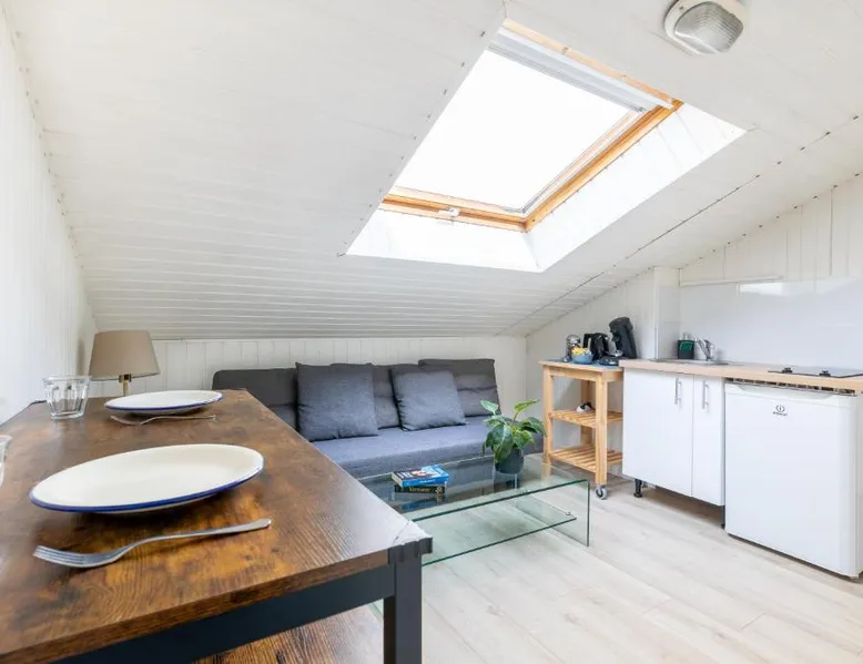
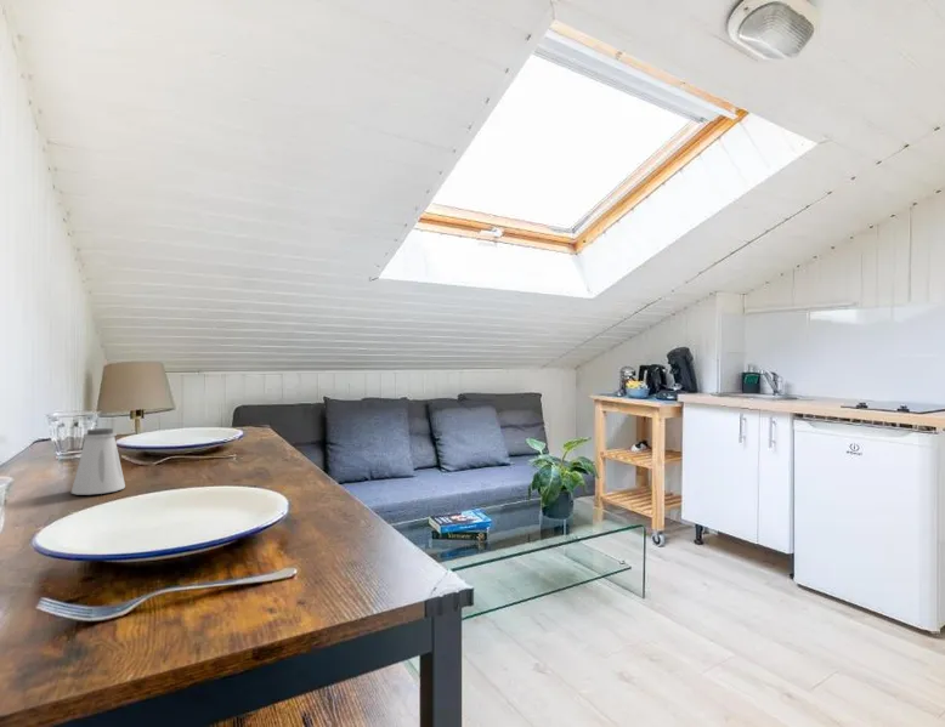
+ saltshaker (100, 459)
